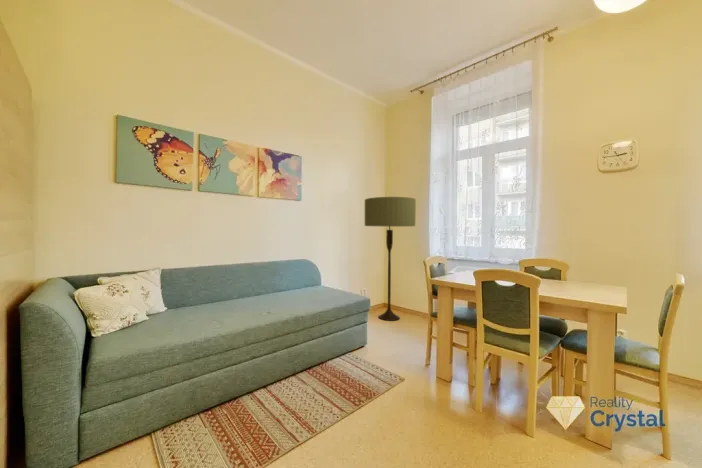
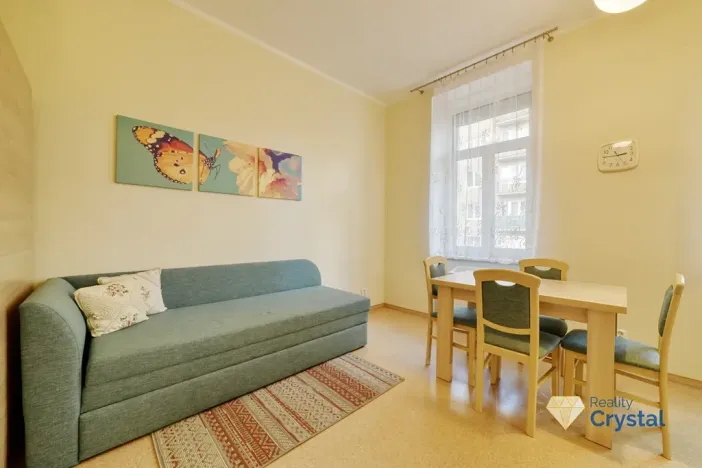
- floor lamp (389, 258)
